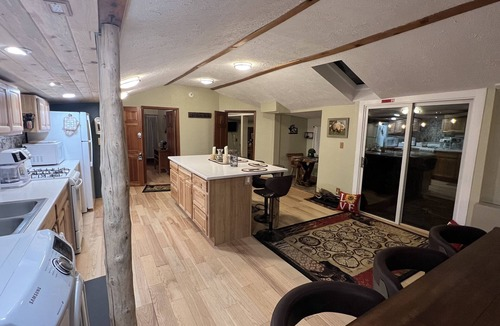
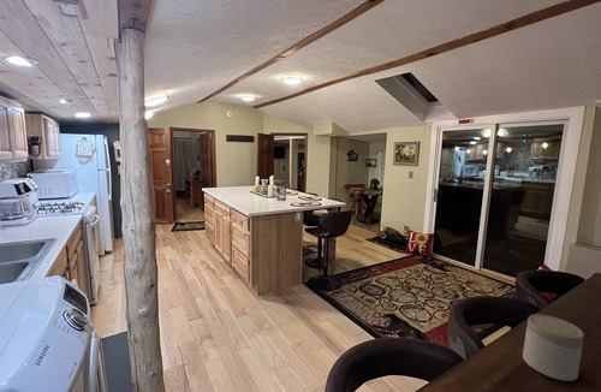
+ jar (552, 345)
